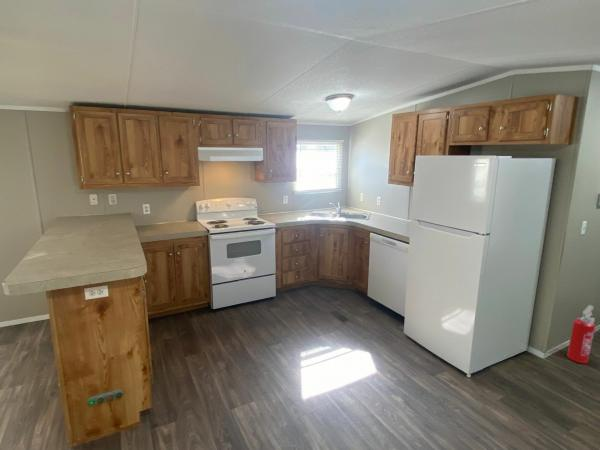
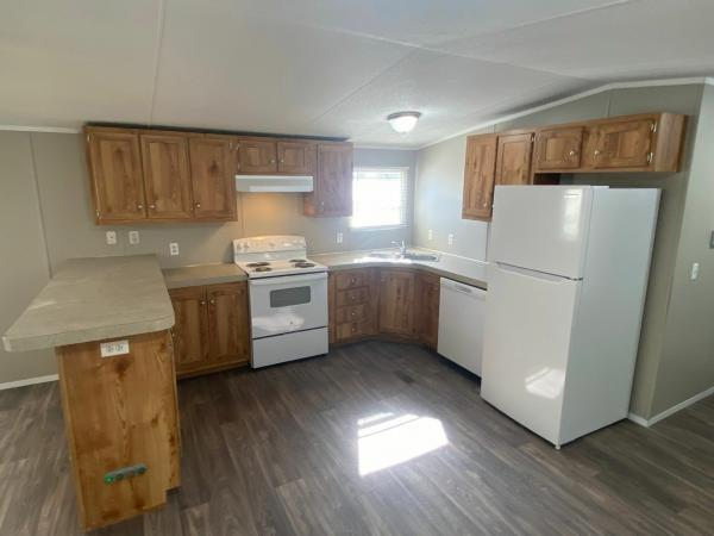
- fire extinguisher (583, 332)
